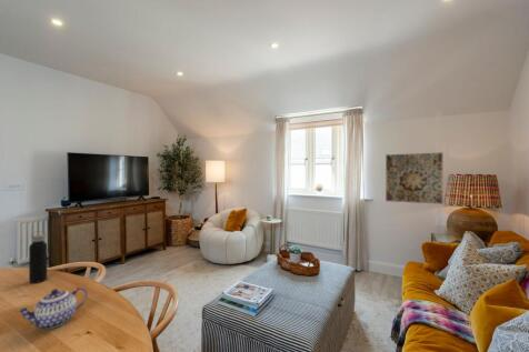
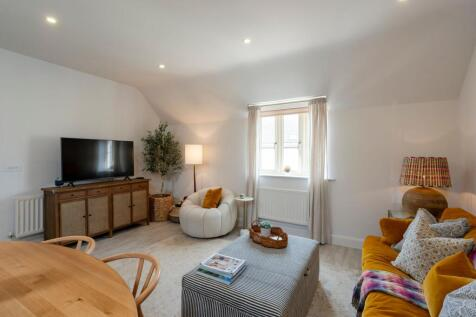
- wall art (412, 178)
- teapot (54, 305)
- water bottle (38, 255)
